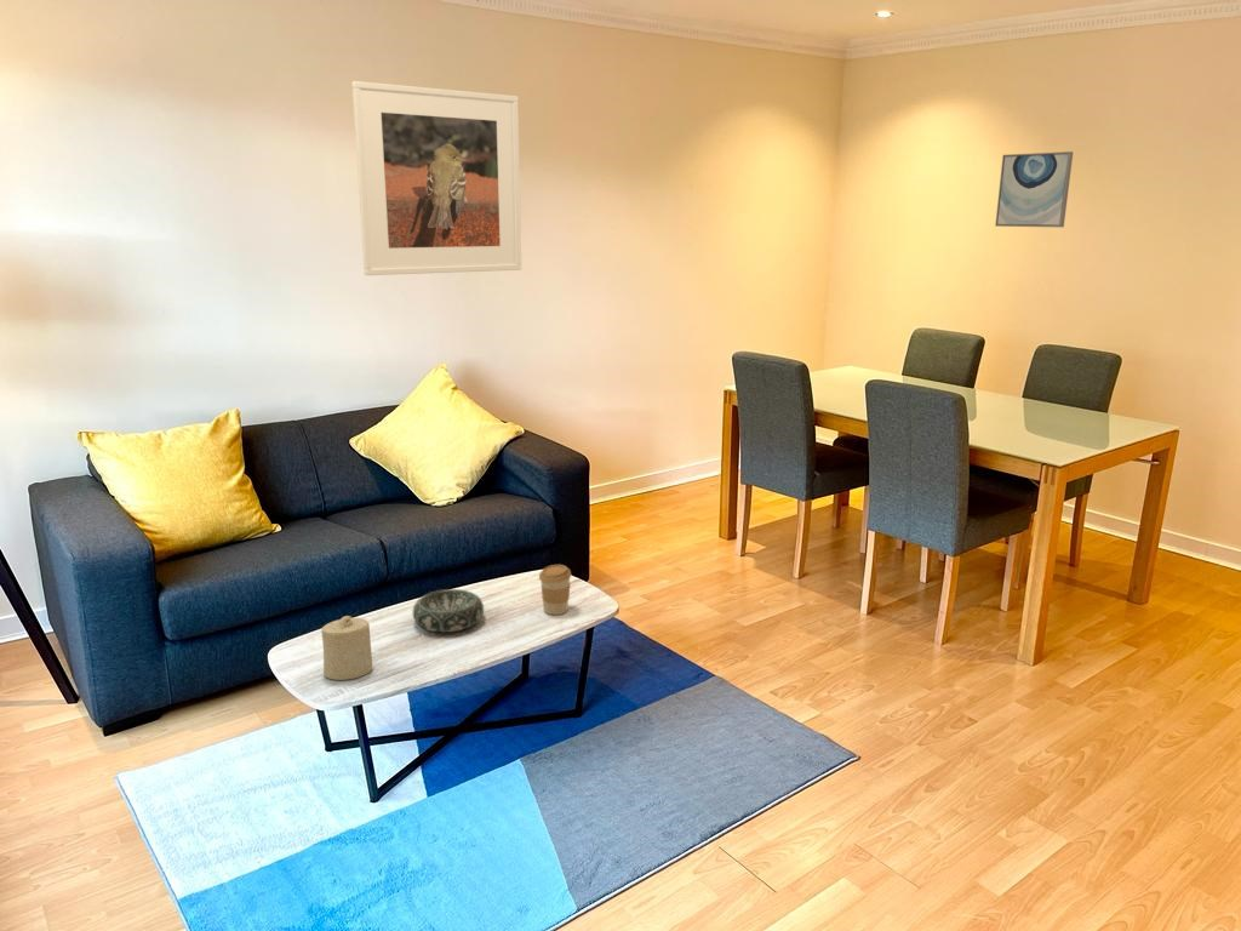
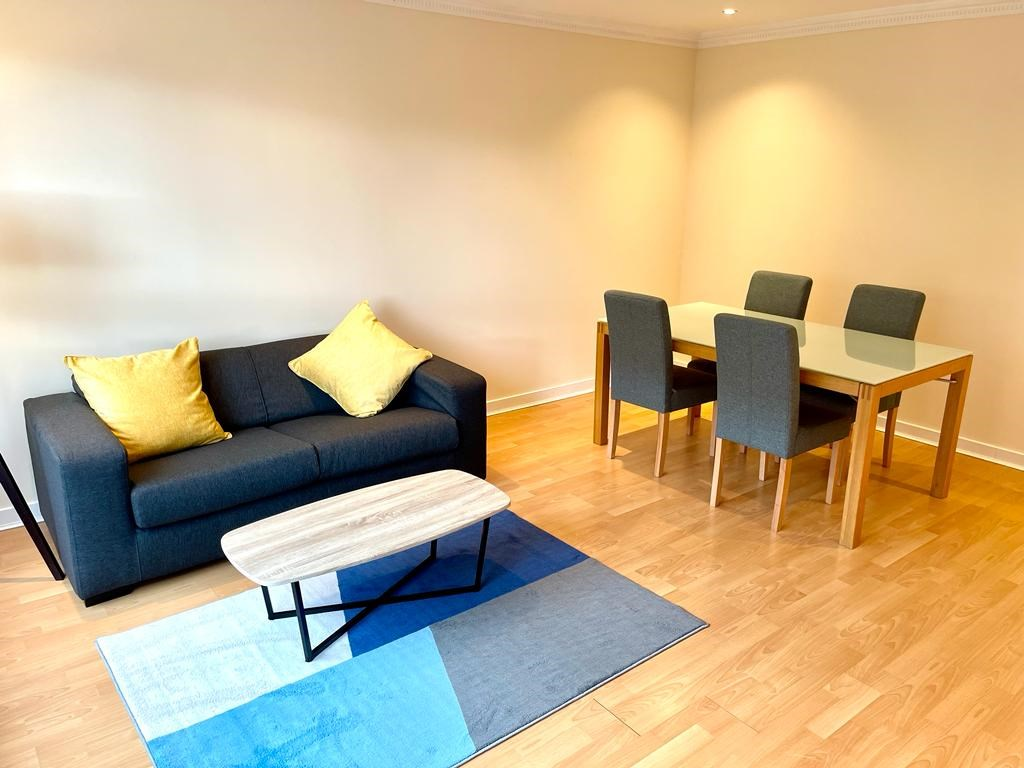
- candle (345, 644)
- wall art (1033, 190)
- decorative bowl (448, 610)
- coffee cup (555, 589)
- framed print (442, 183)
